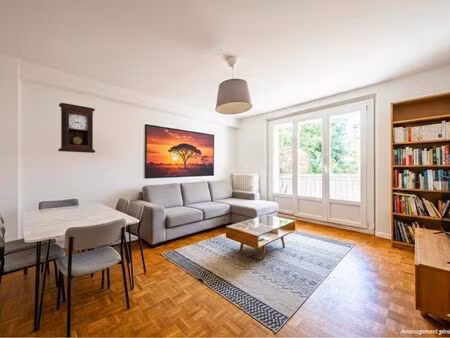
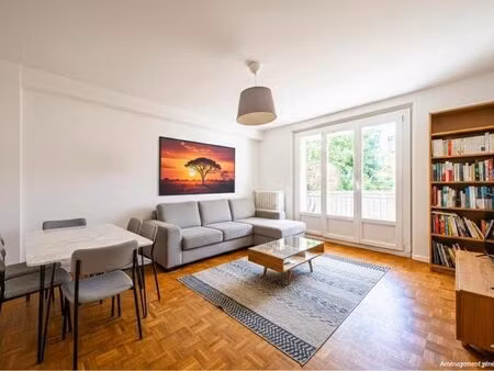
- pendulum clock (77, 129)
